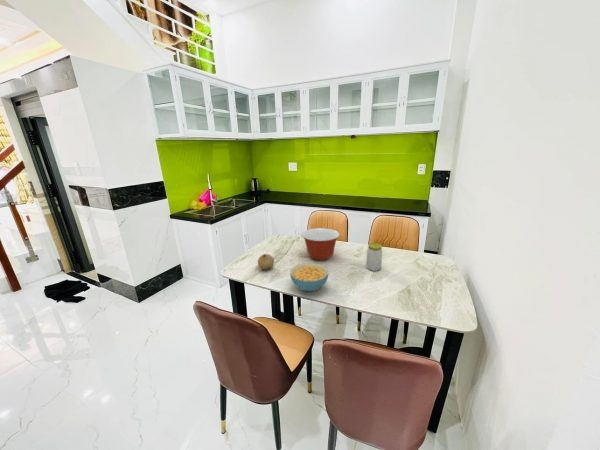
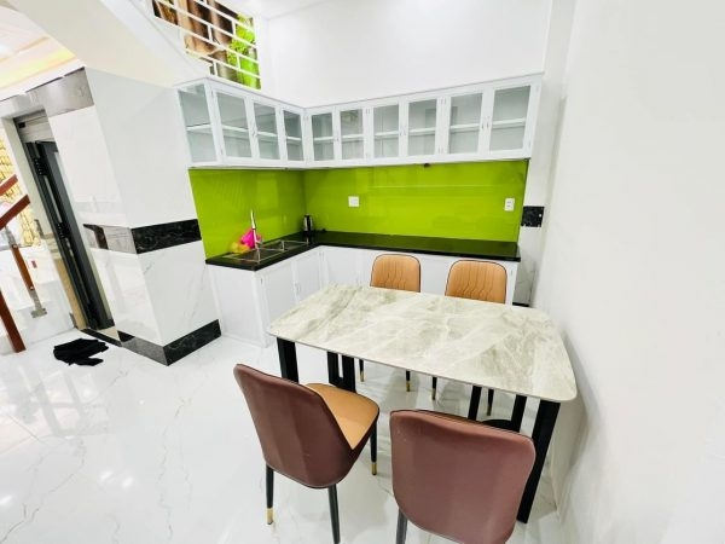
- jar (374, 256)
- fruit (265, 260)
- cereal bowl (309, 279)
- mixing bowl (320, 245)
